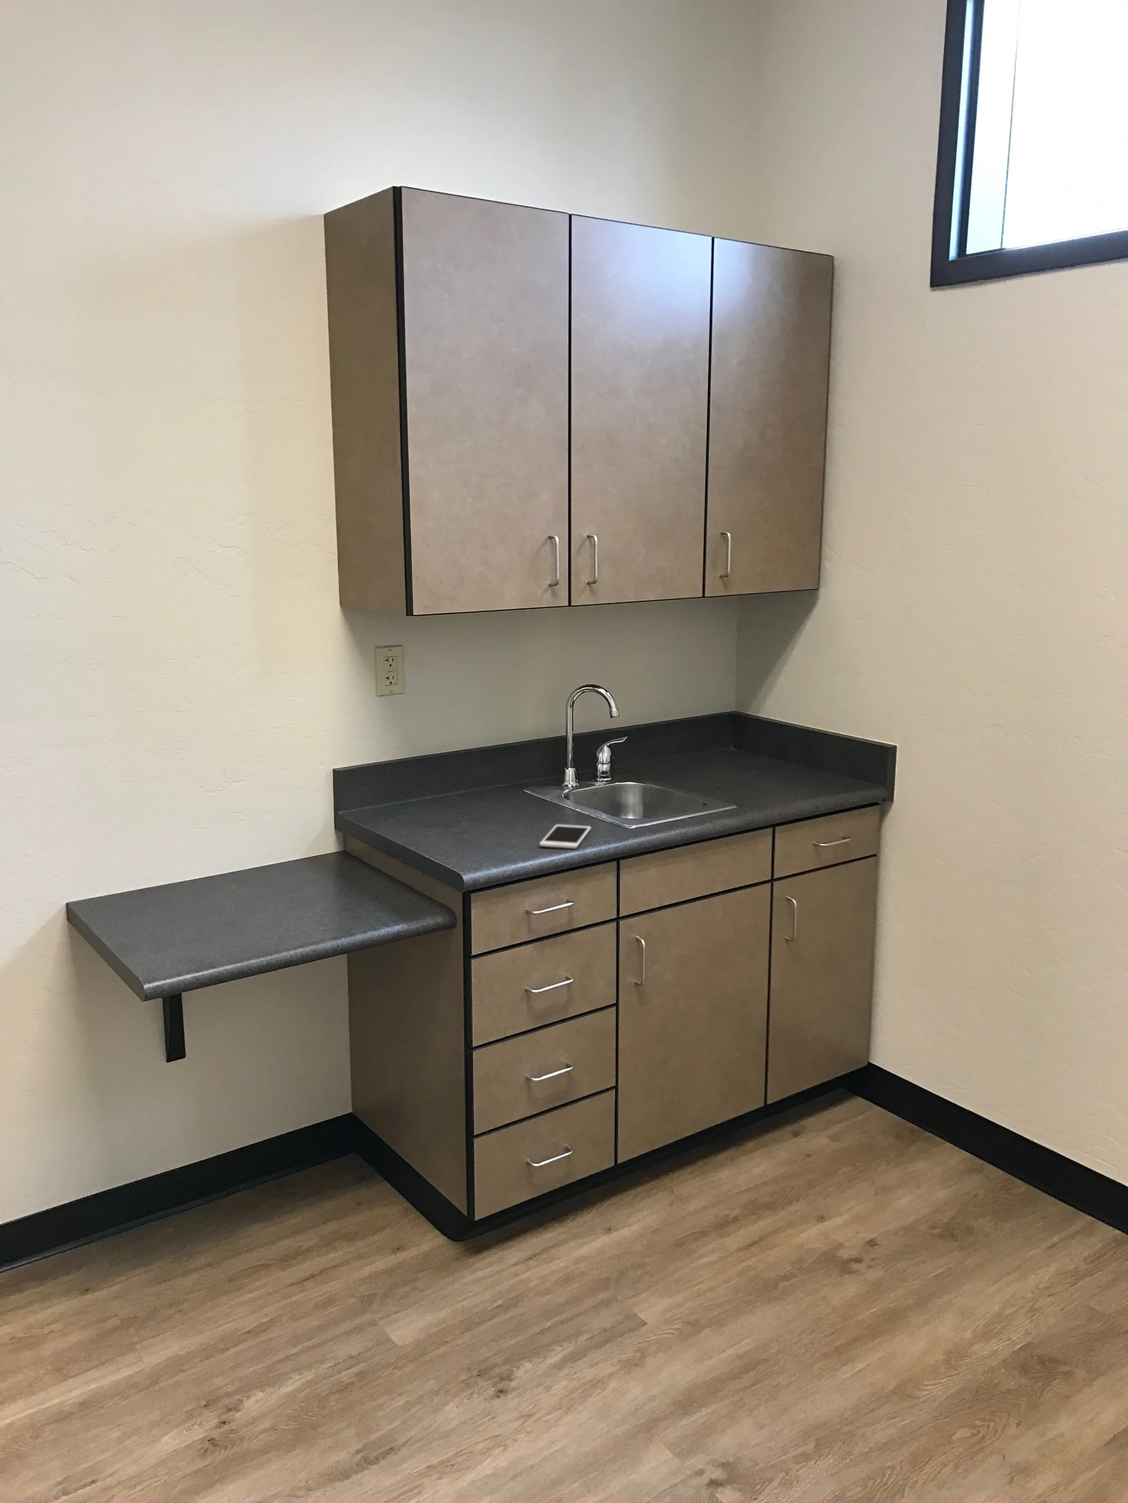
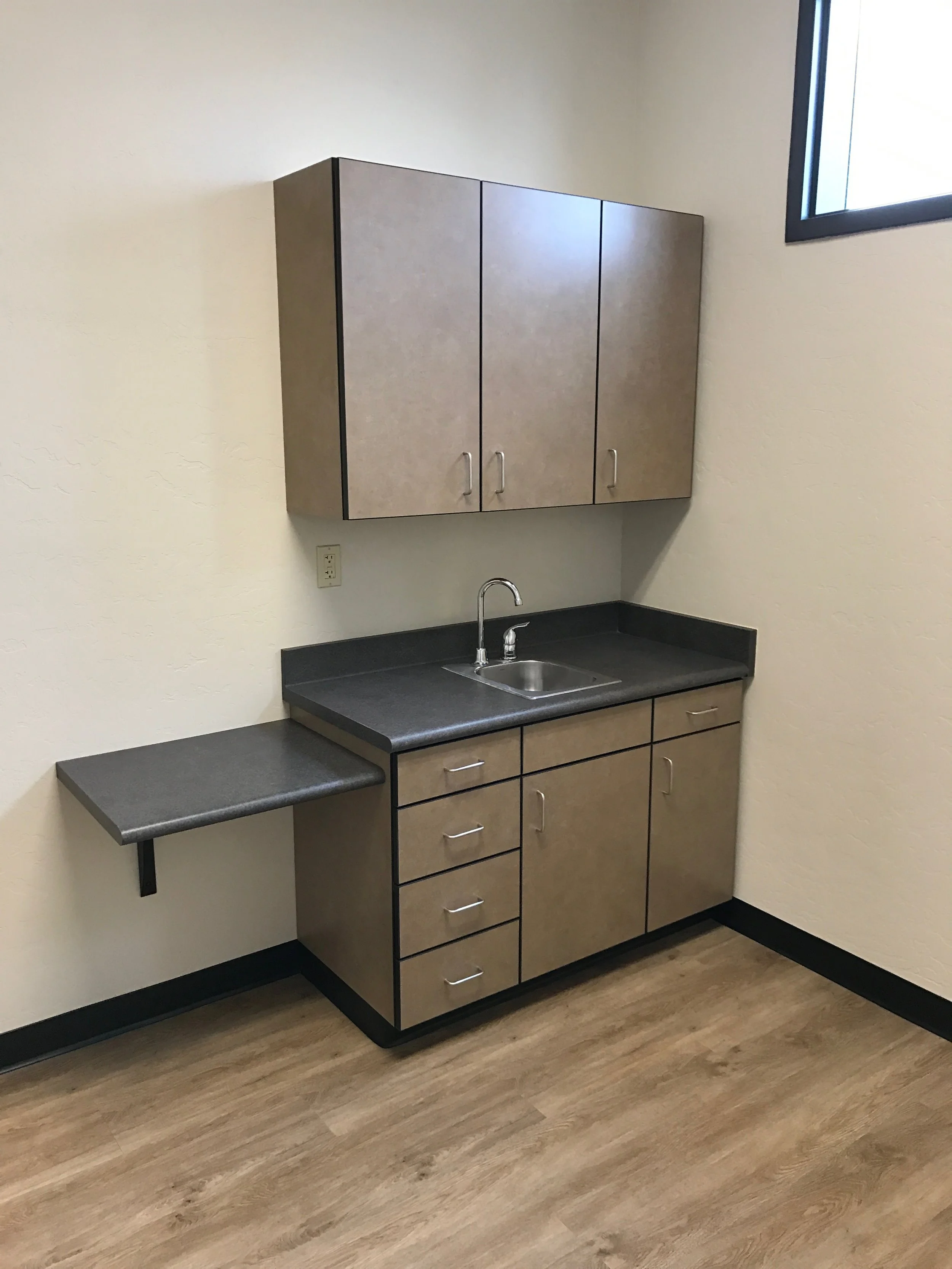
- cell phone (566, 836)
